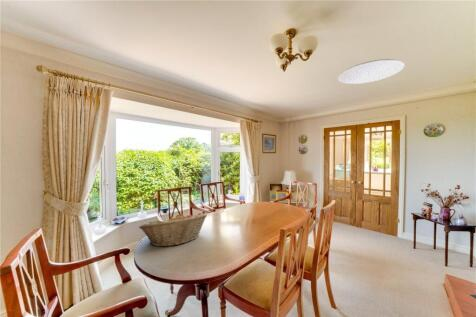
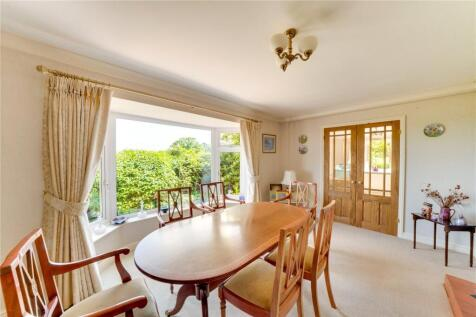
- ceiling lamp (368, 71)
- fruit basket (175, 225)
